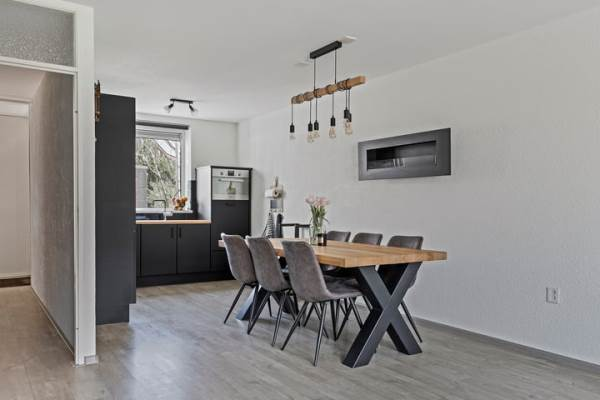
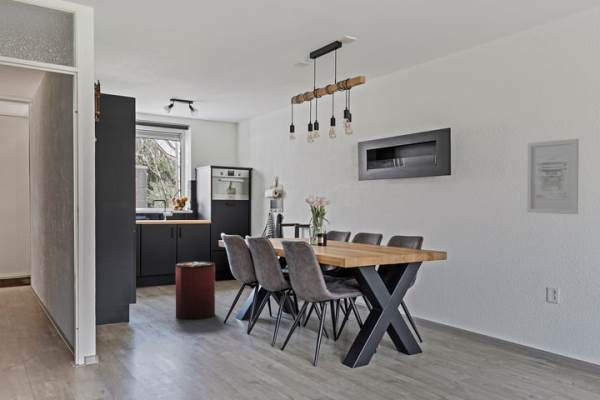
+ waste bin (195, 289)
+ wall art (551, 177)
